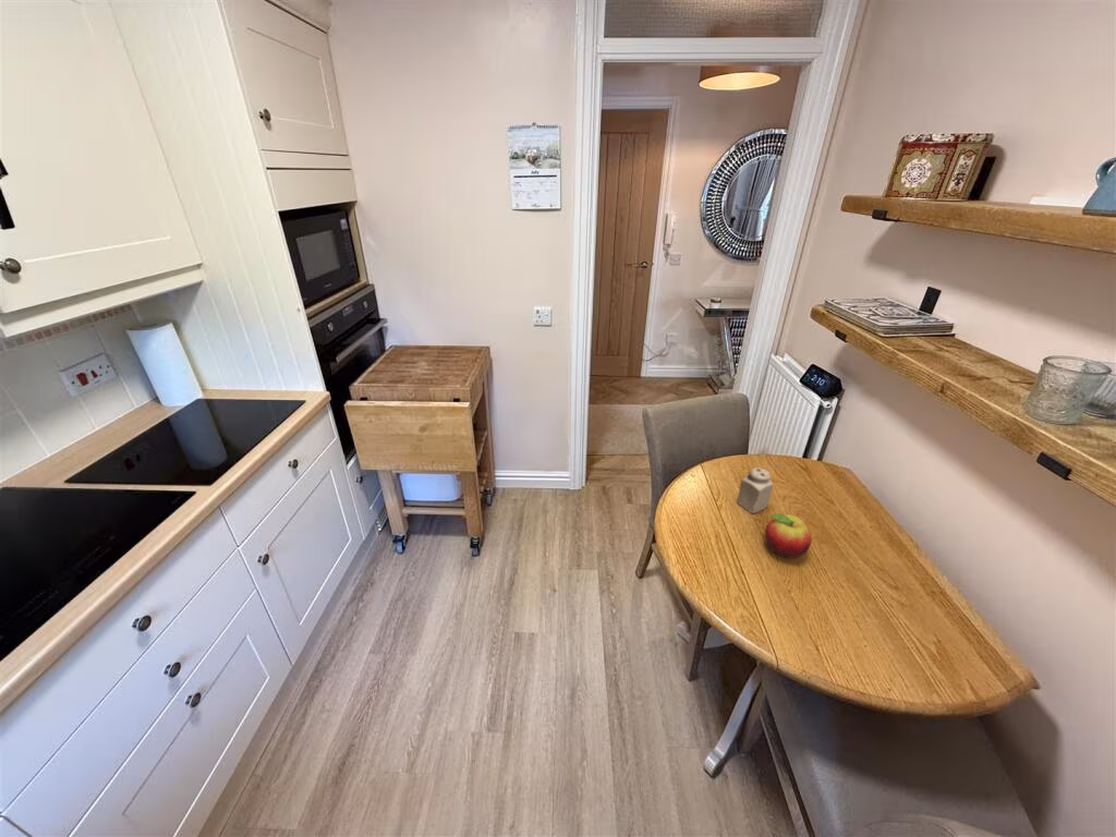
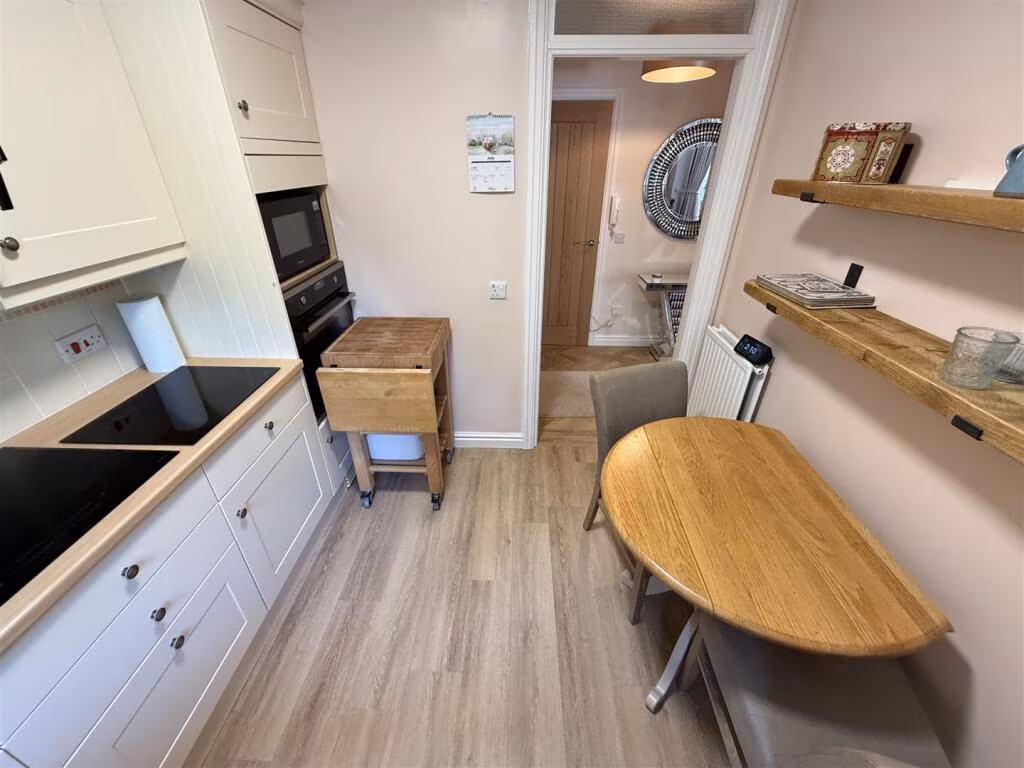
- salt shaker (755, 488)
- fruit (788, 534)
